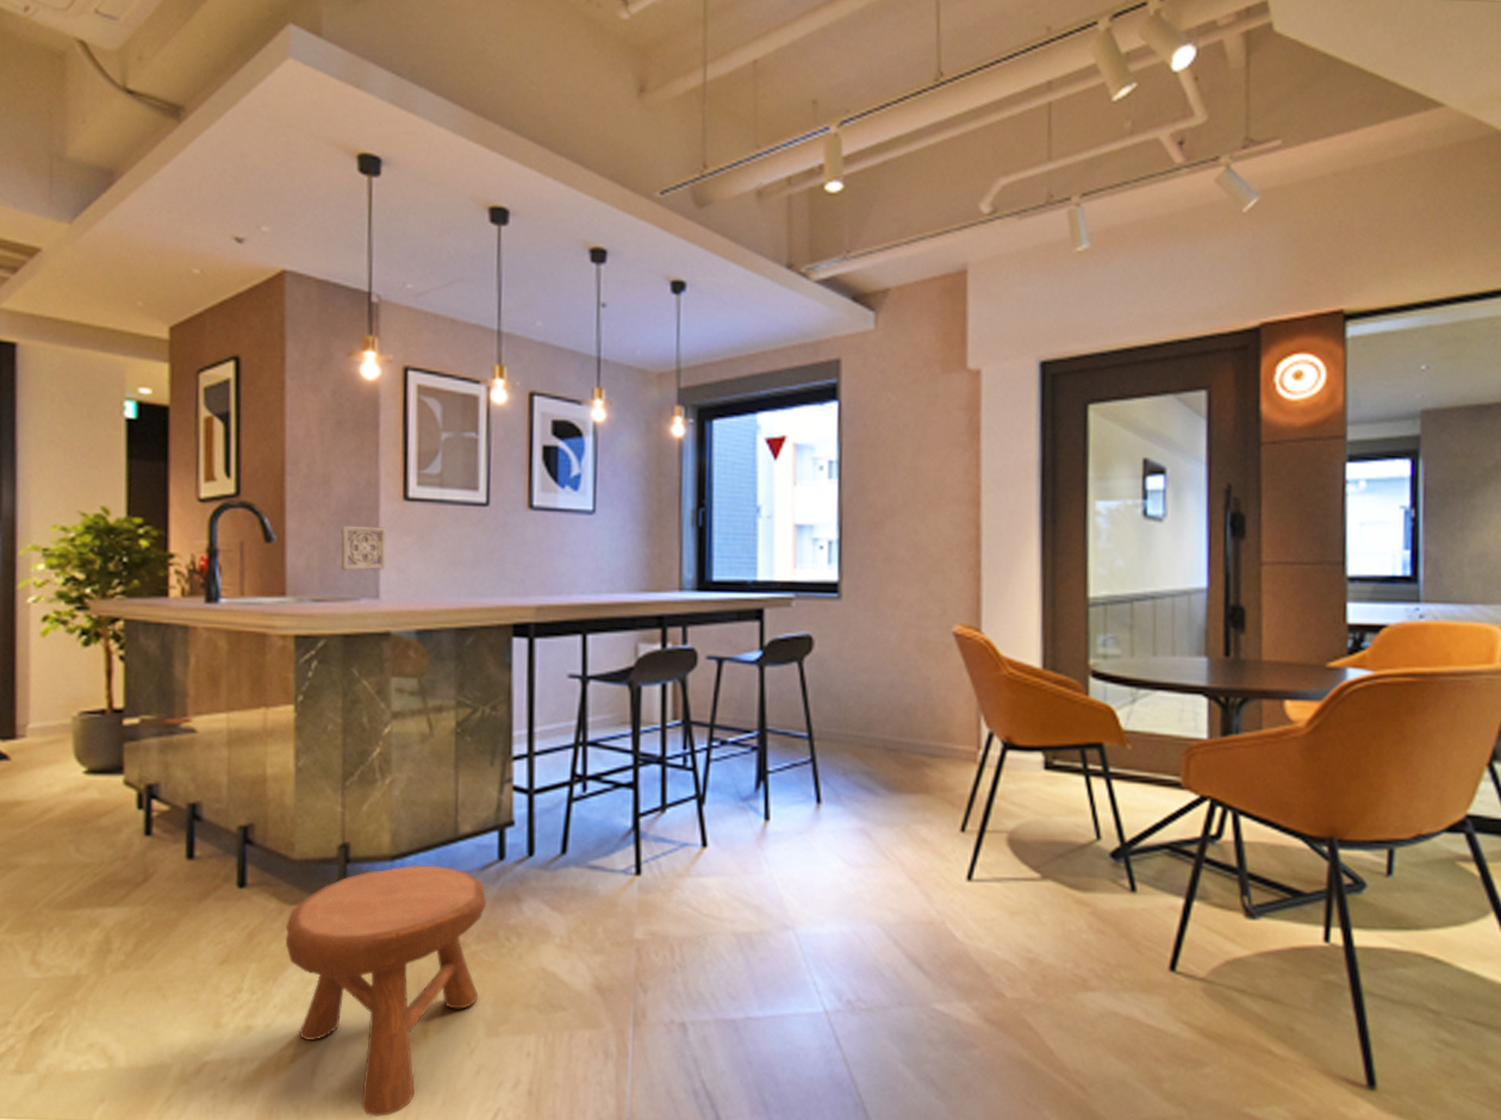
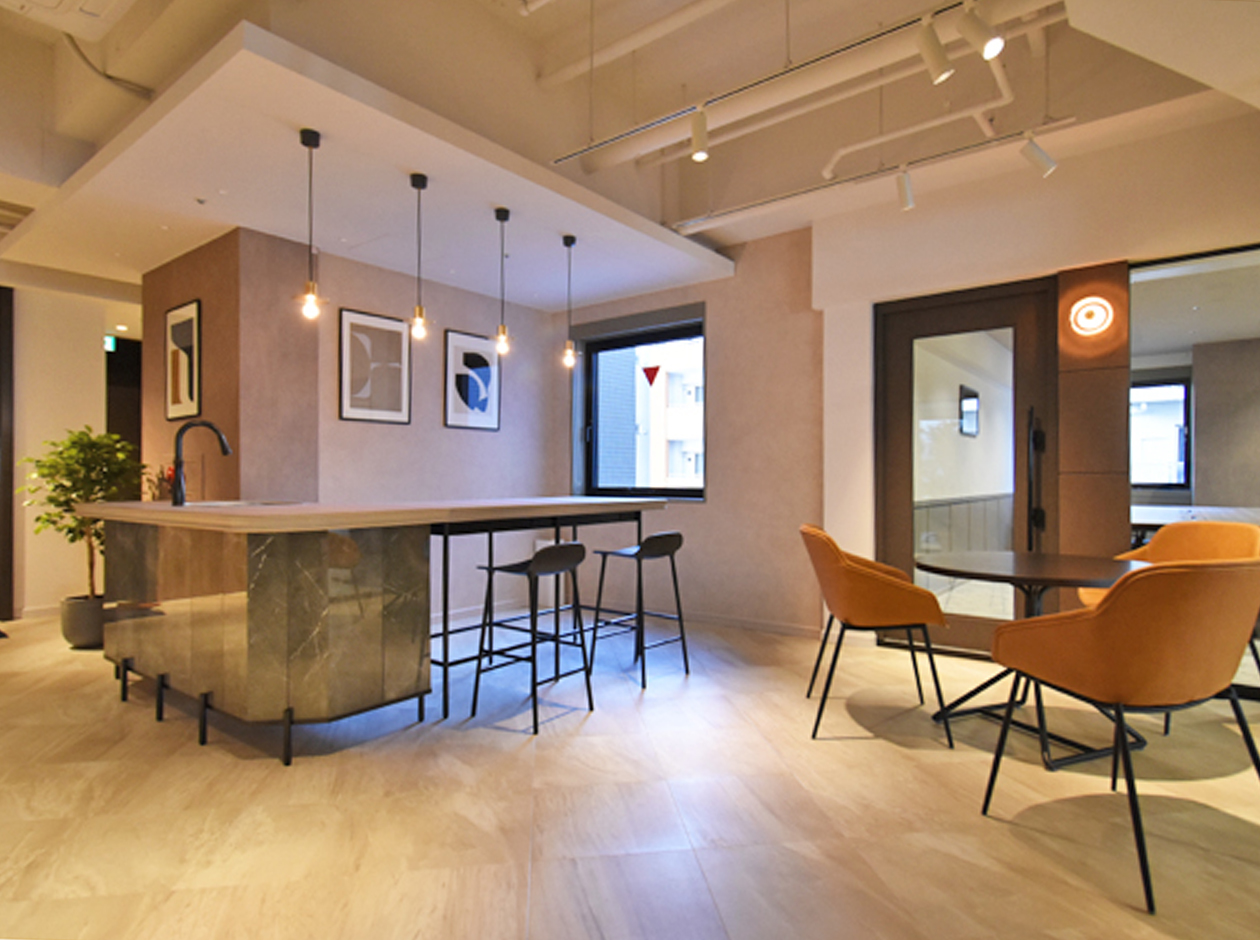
- stool (391, 976)
- wall ornament (363, 548)
